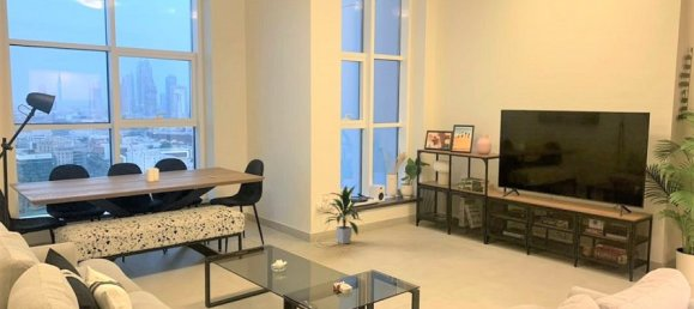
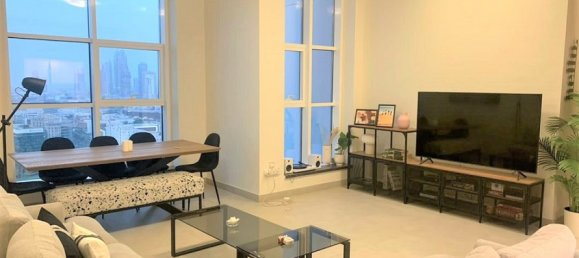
- indoor plant (344, 214)
